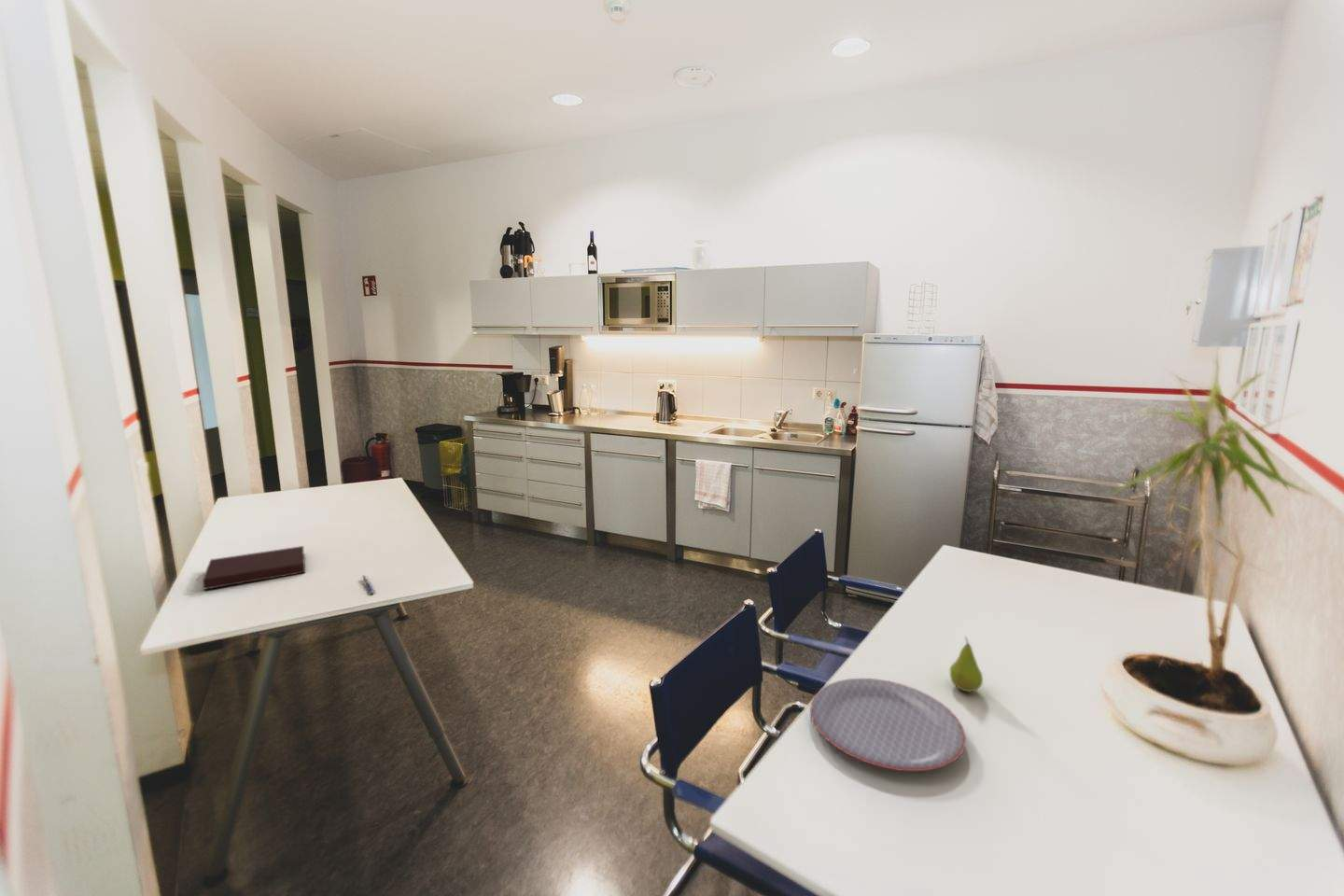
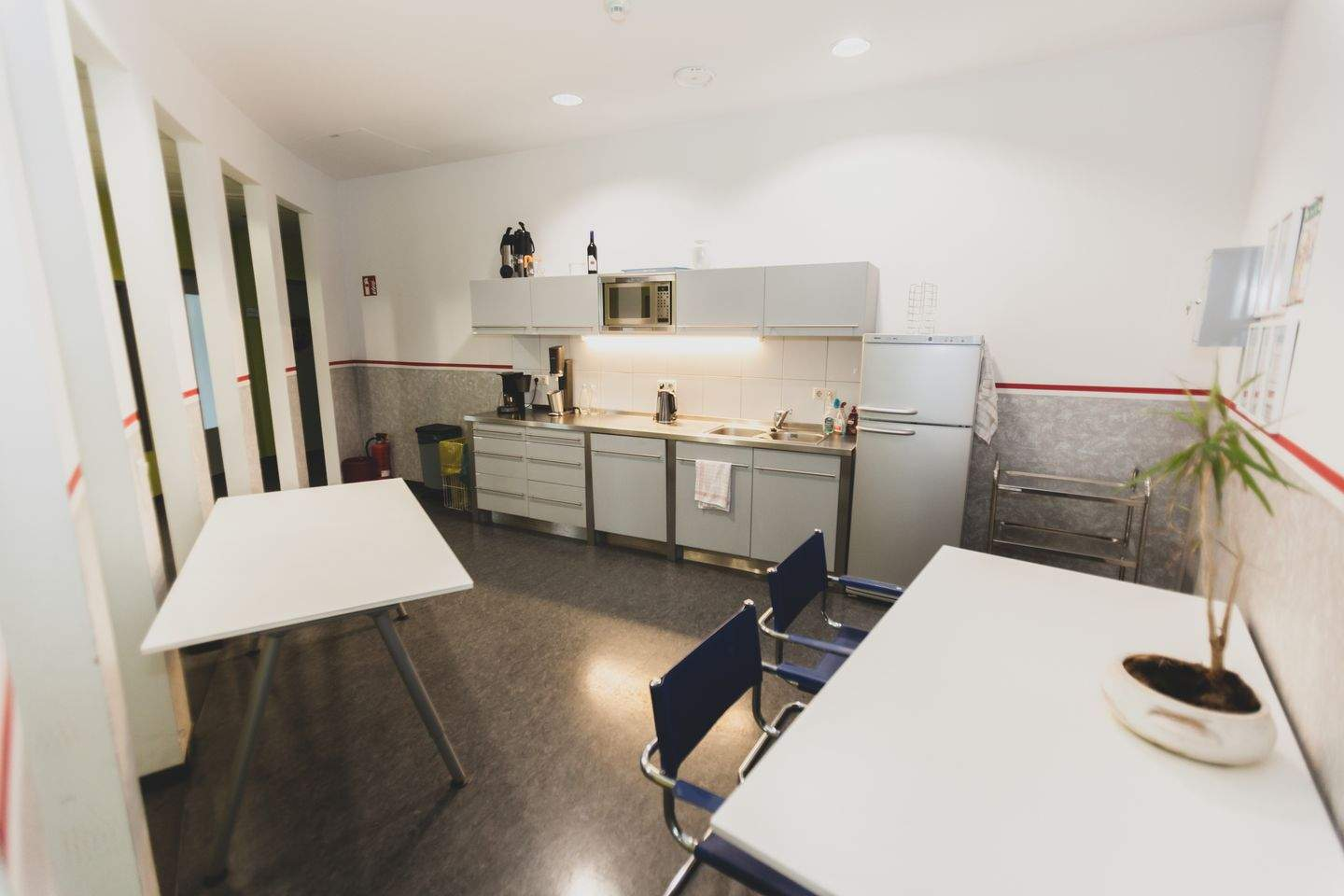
- notebook (257, 566)
- fruit (967, 663)
- pen (368, 583)
- plate (884, 723)
